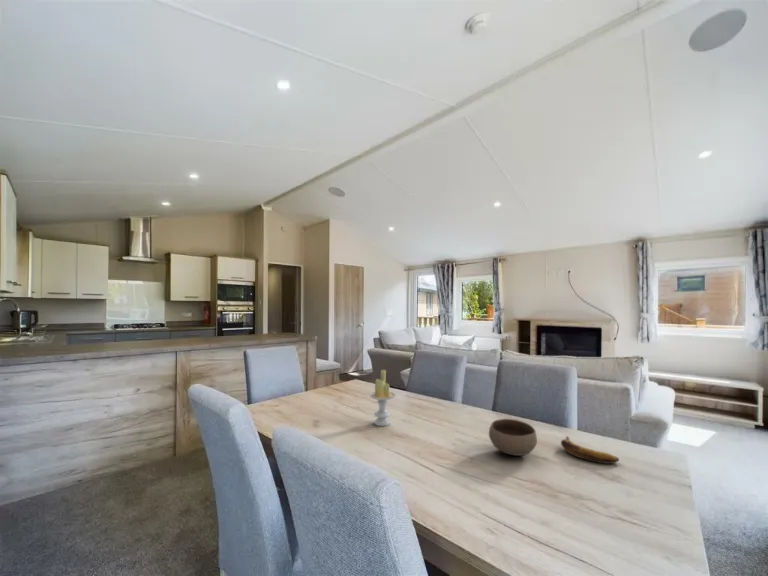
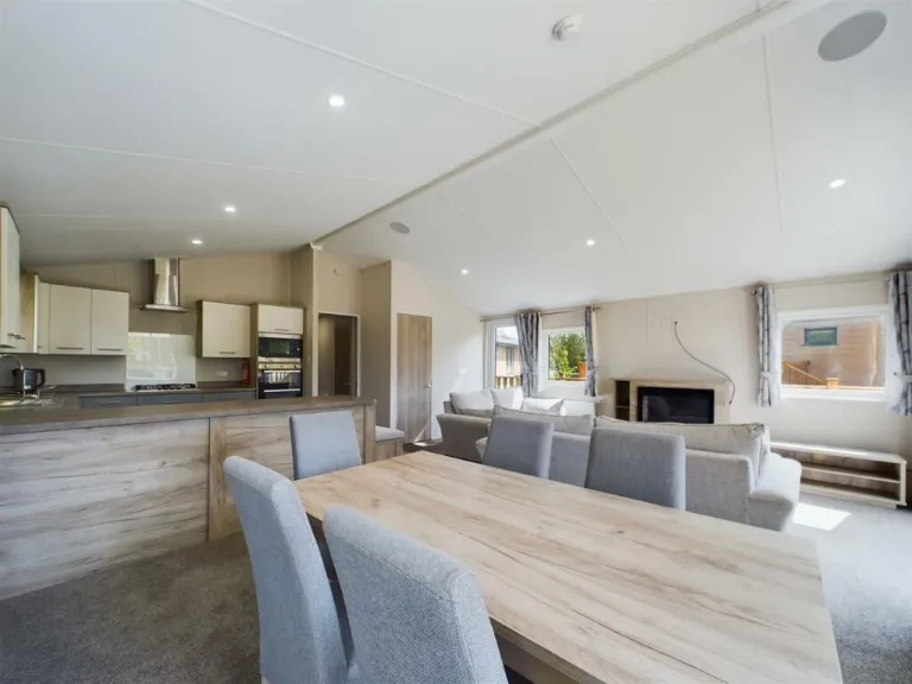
- bowl (512, 439)
- candle (382, 396)
- banana (586, 450)
